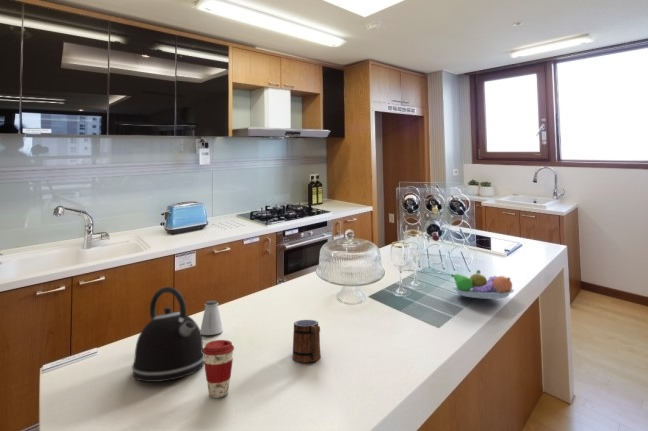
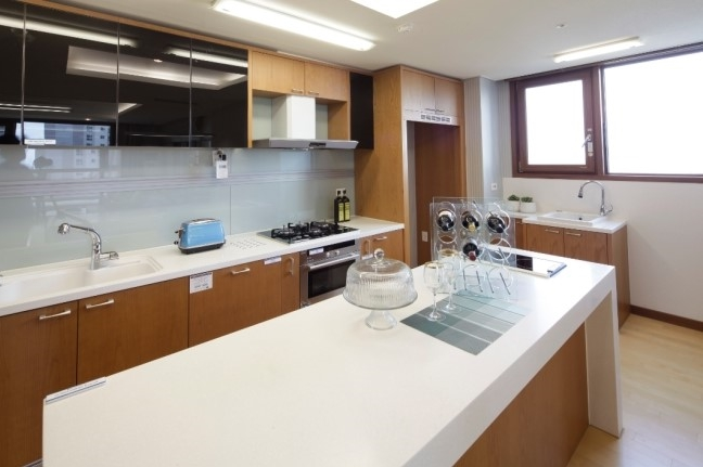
- kettle (169, 327)
- saltshaker (211, 316)
- coffee cup (218, 368)
- mug (309, 340)
- fruit bowl (479, 282)
